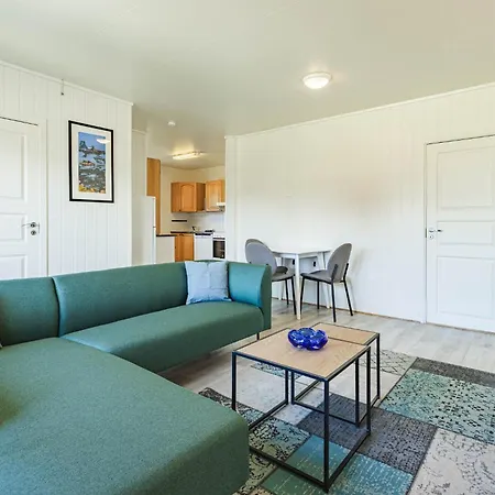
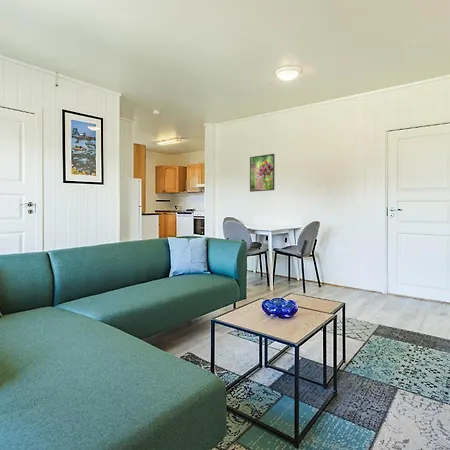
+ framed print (261, 173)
